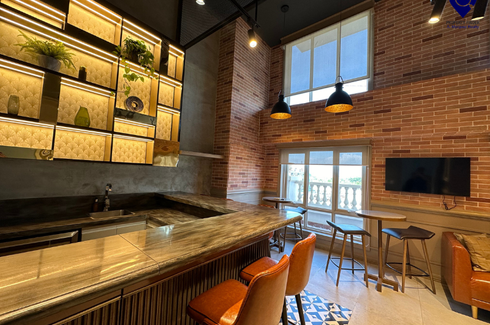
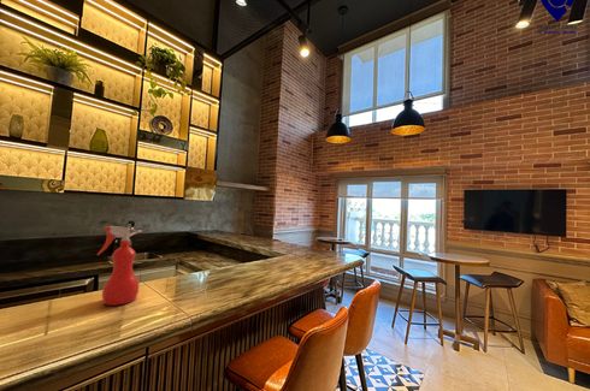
+ spray bottle (119, 262)
